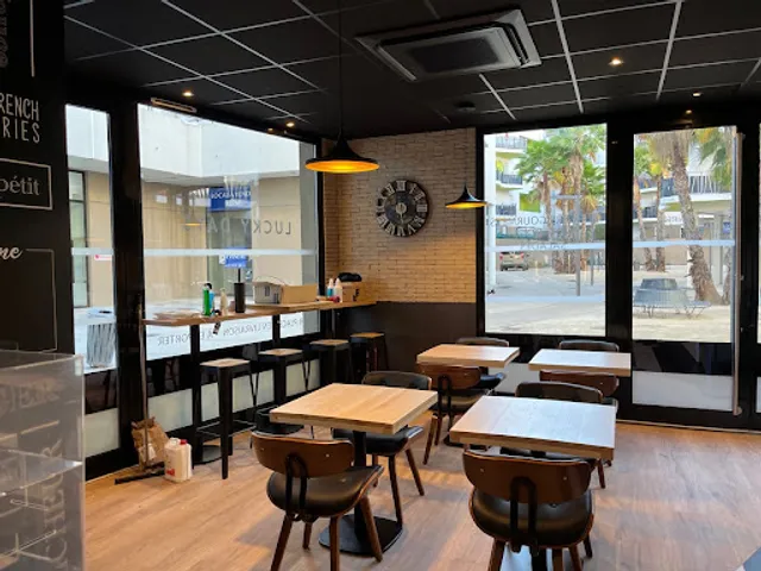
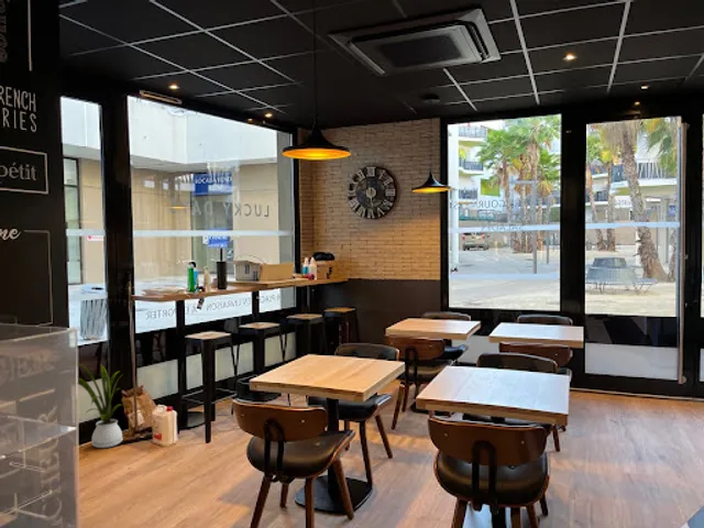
+ house plant (101, 400)
